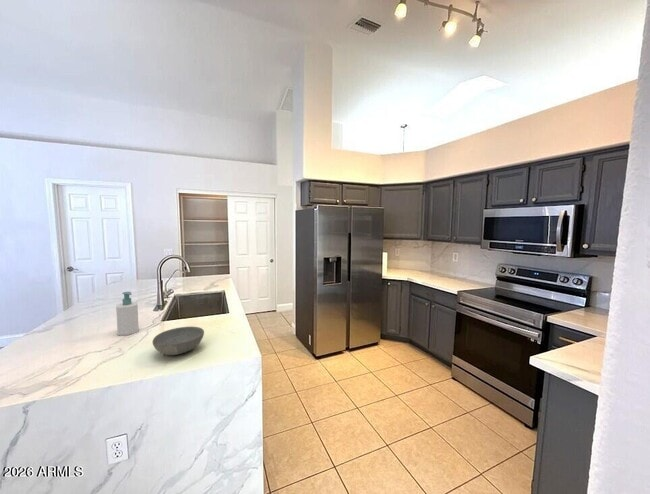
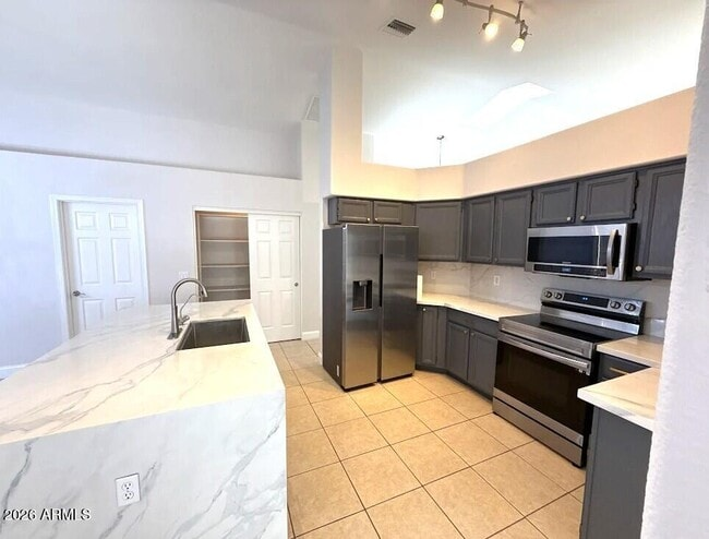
- soap bottle (127, 312)
- bowl (179, 342)
